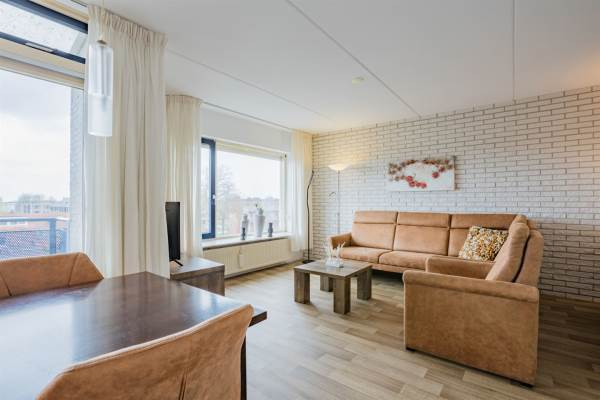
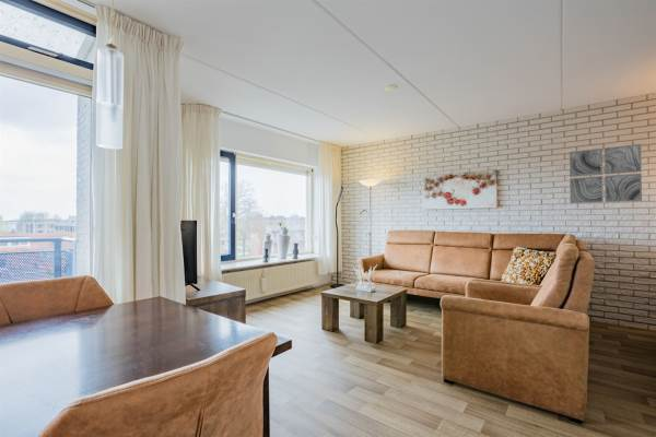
+ wall art (605, 174)
